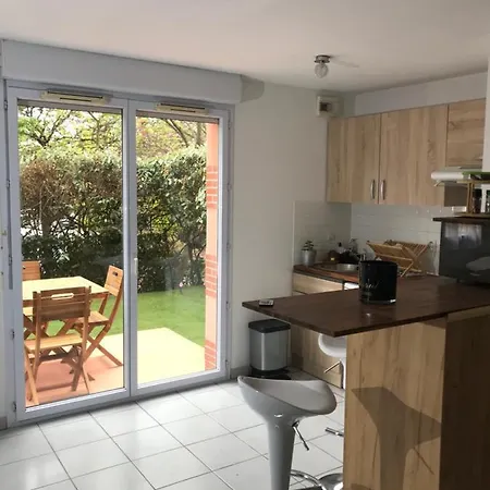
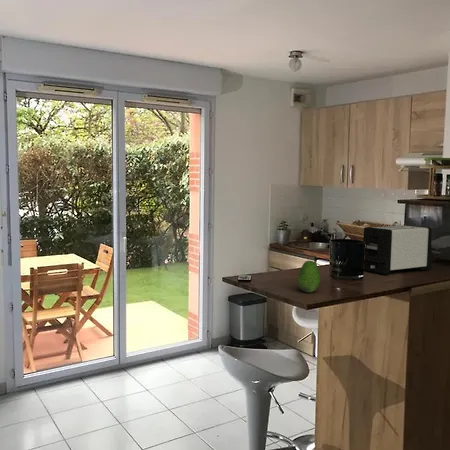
+ fruit (308, 276)
+ toaster (396, 248)
